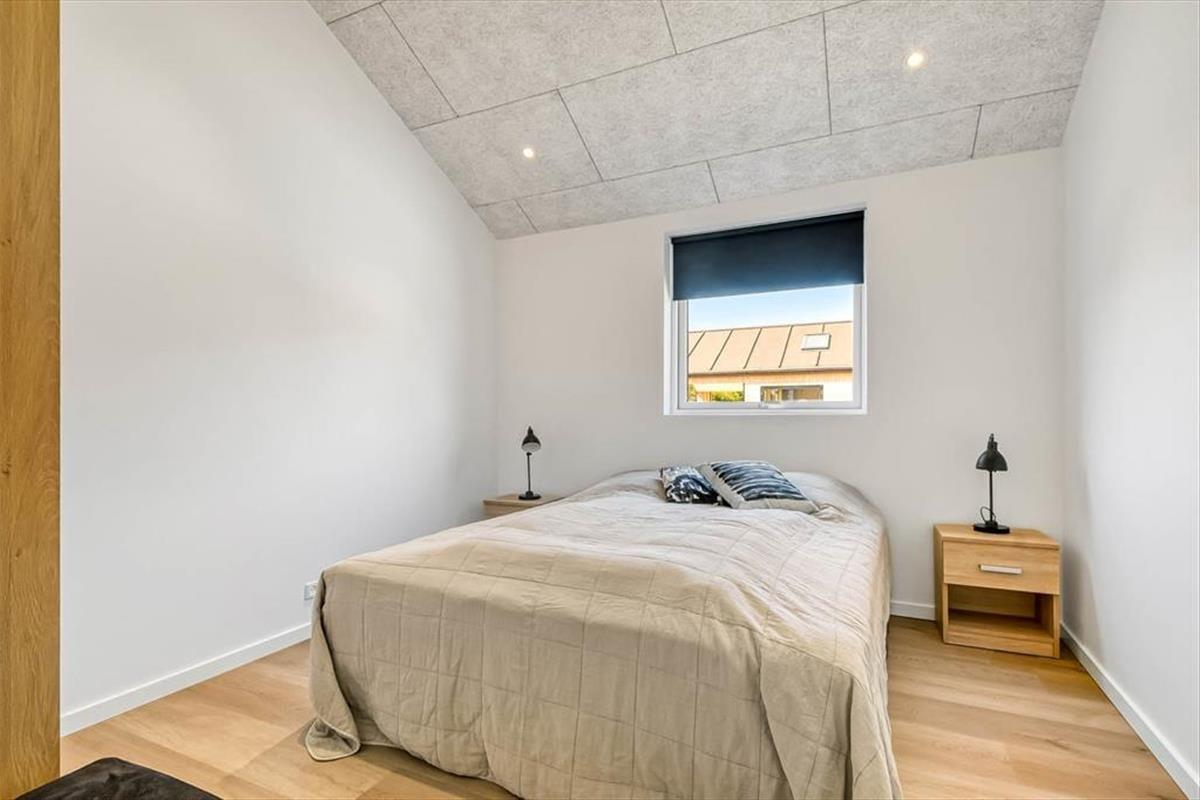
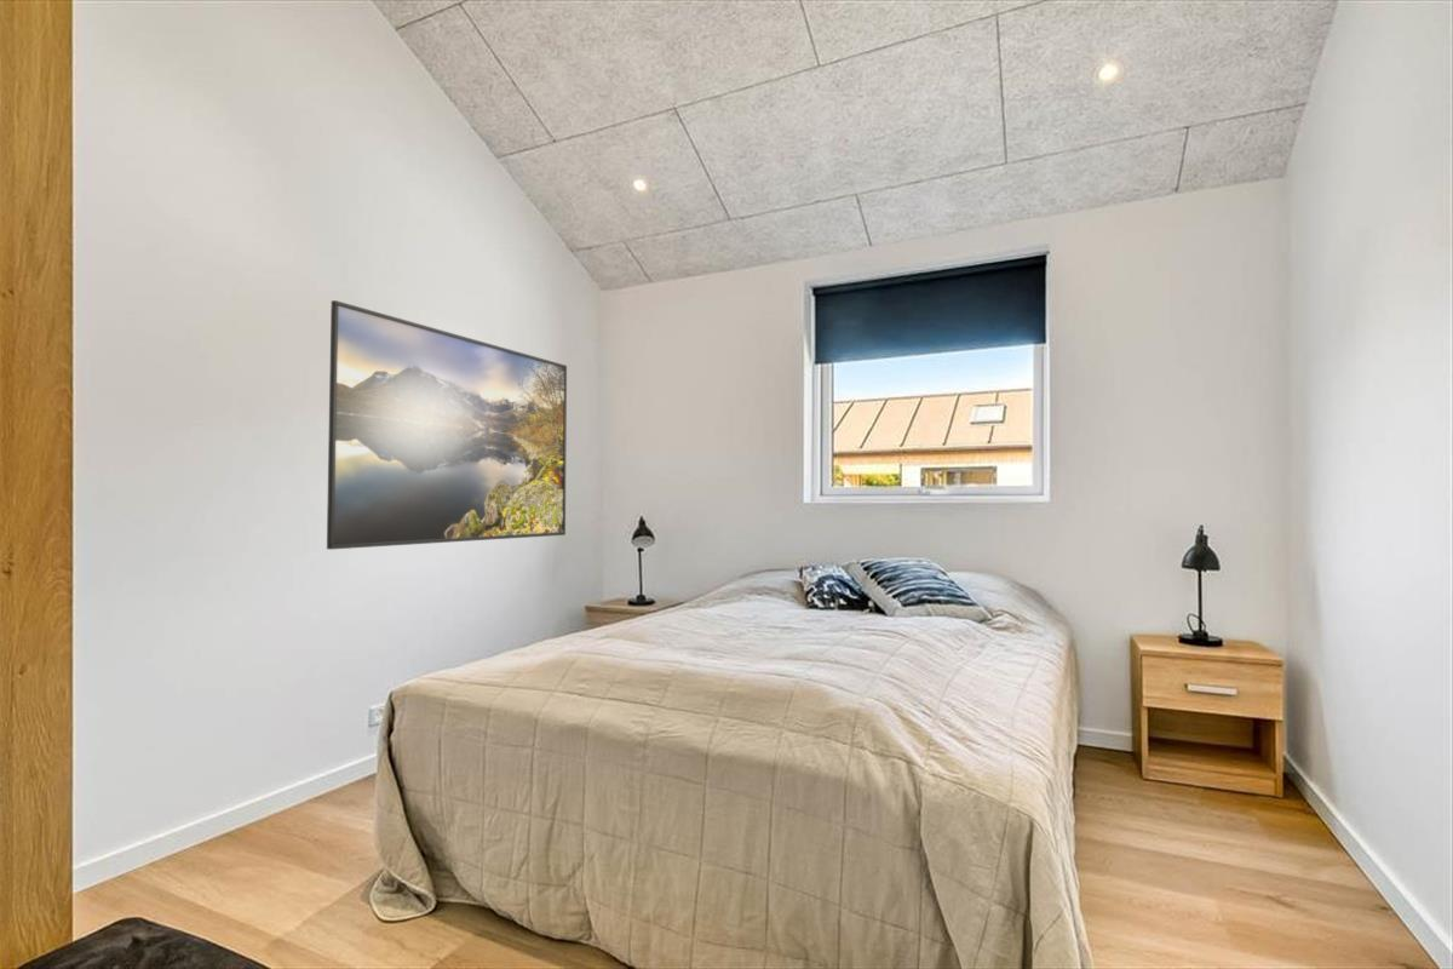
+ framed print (470, 438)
